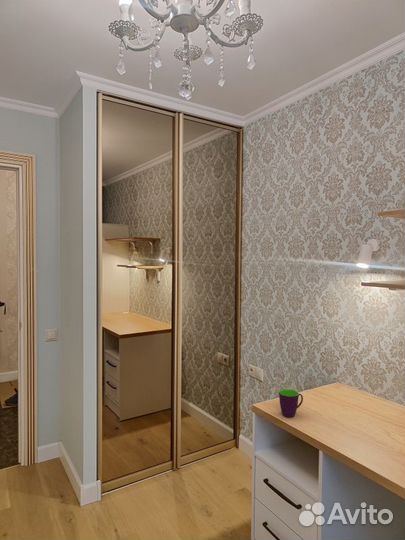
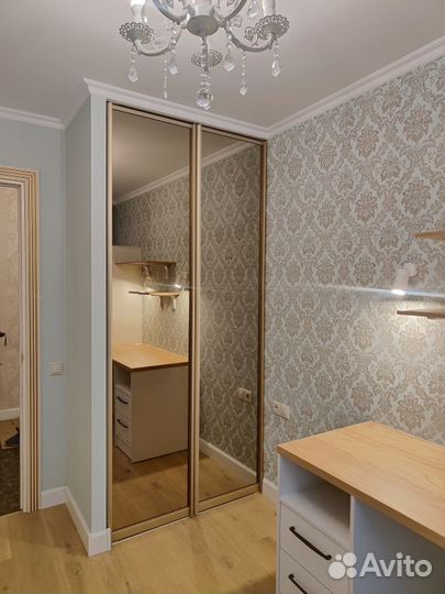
- mug (291, 403)
